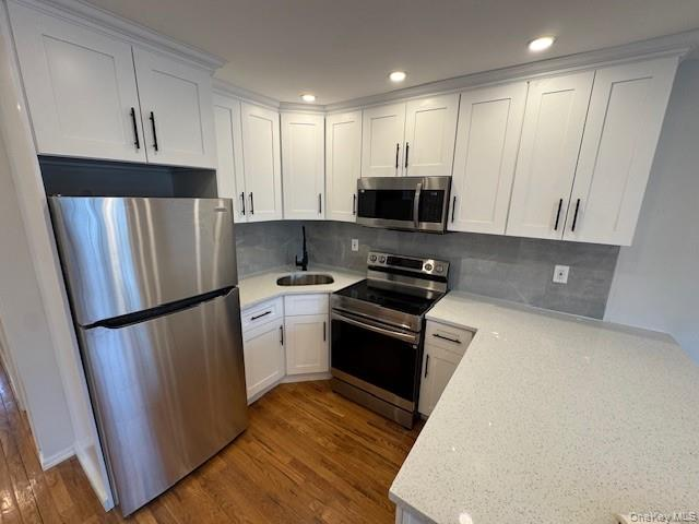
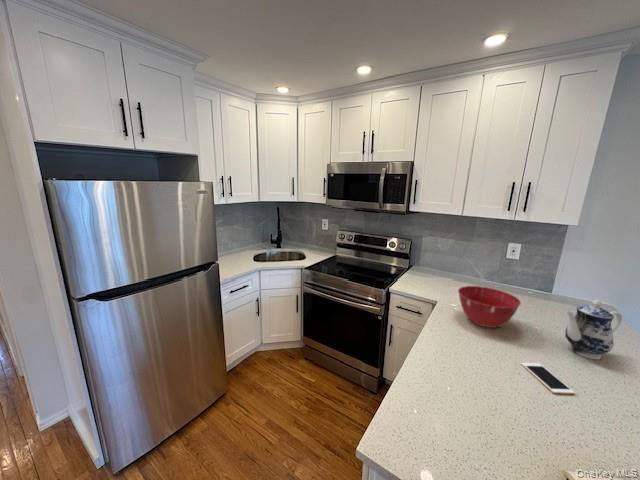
+ teapot (590, 326)
+ cell phone (545, 377)
+ mixing bowl (485, 308)
